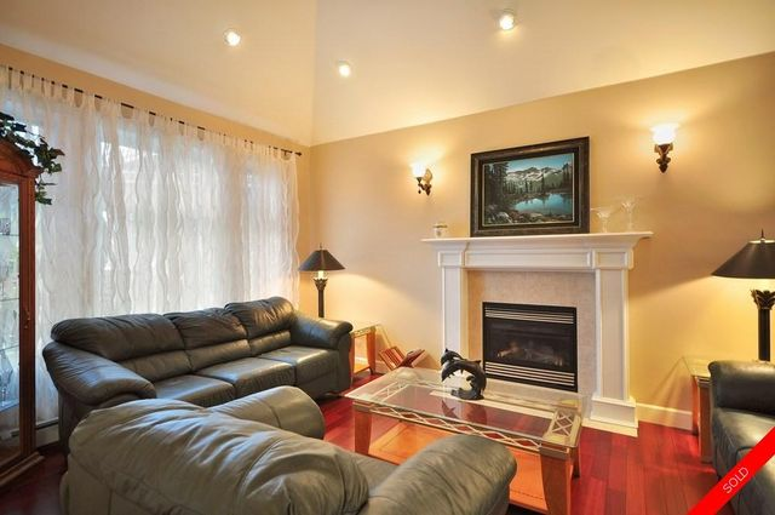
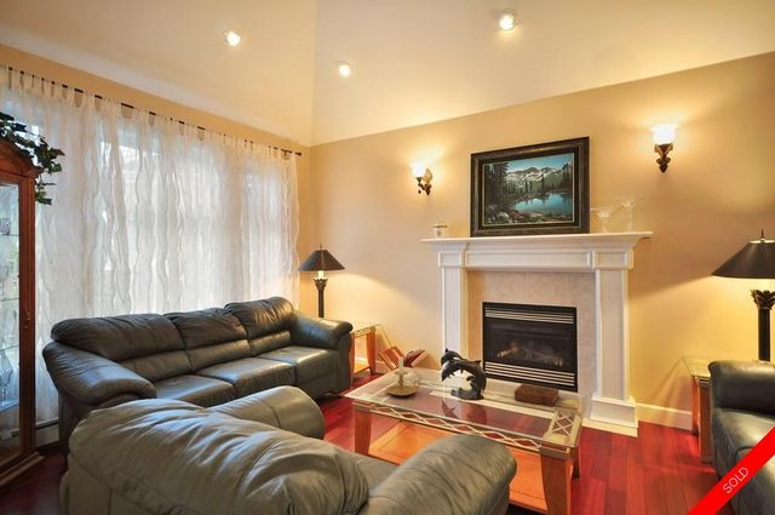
+ candle holder (401, 374)
+ book (536, 394)
